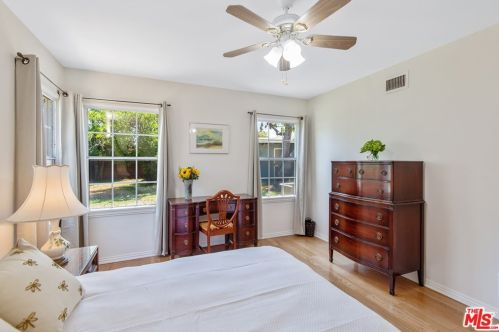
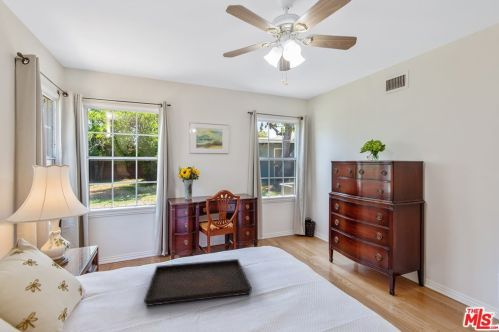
+ serving tray (199, 278)
